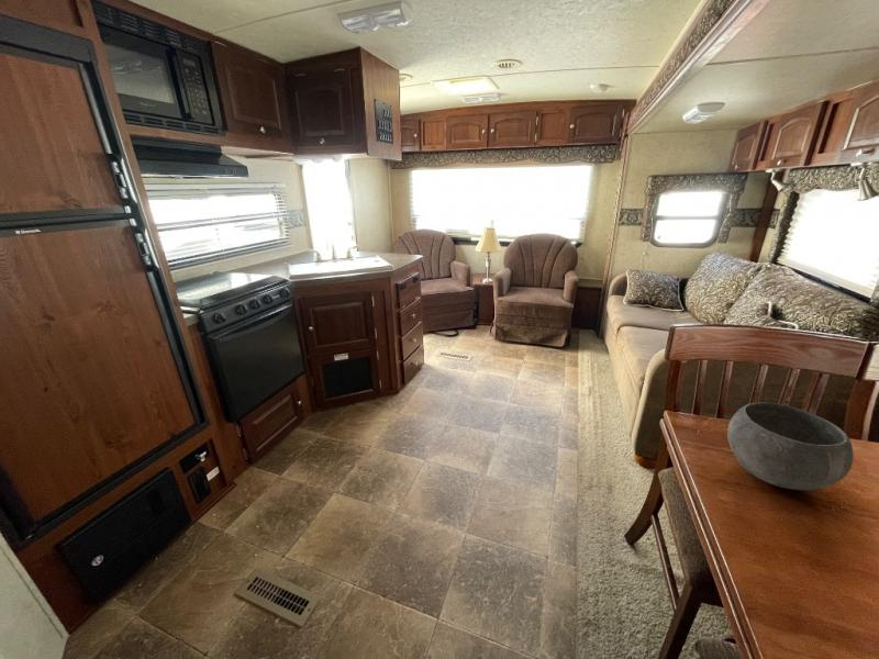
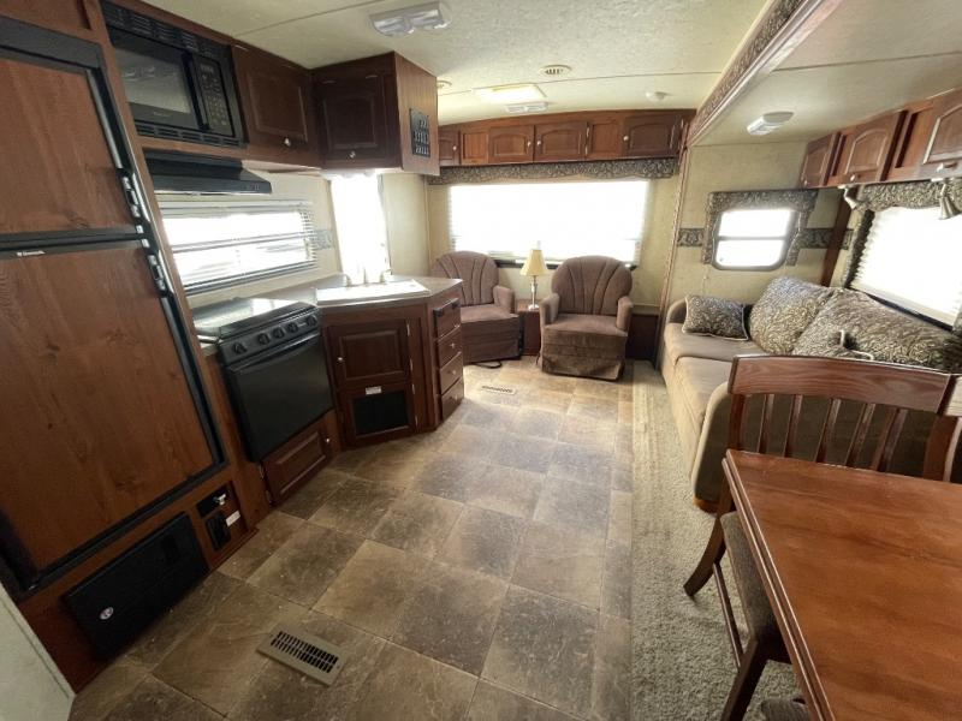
- bowl (781, 448)
